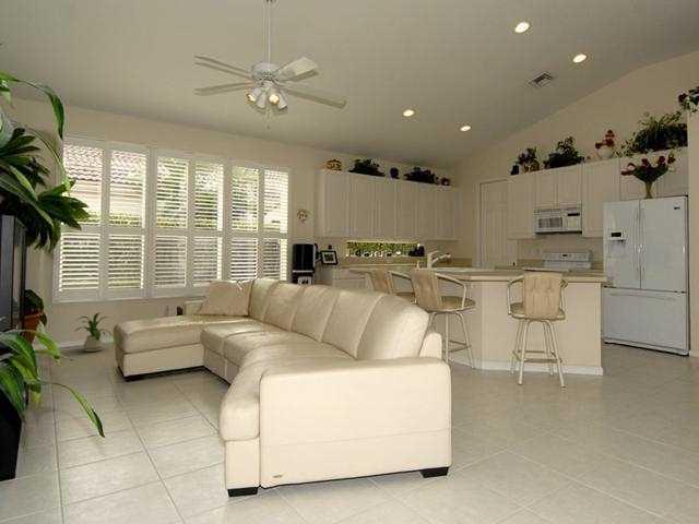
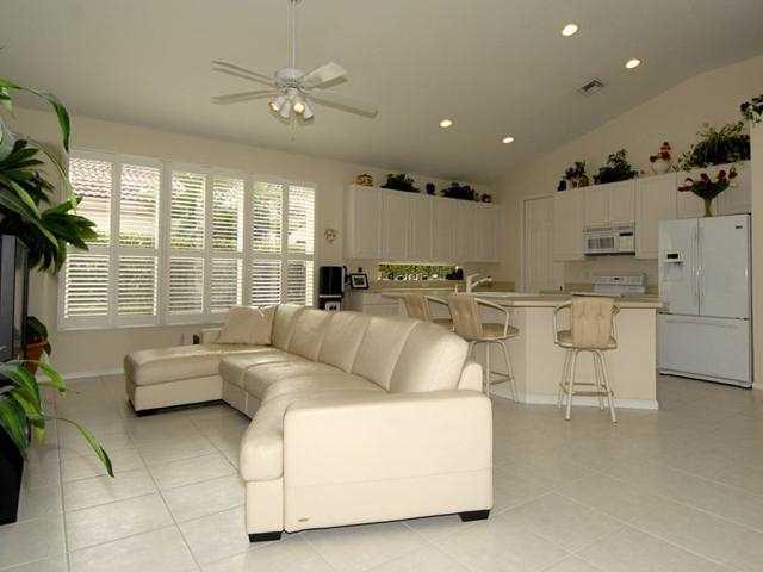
- house plant (94, 330)
